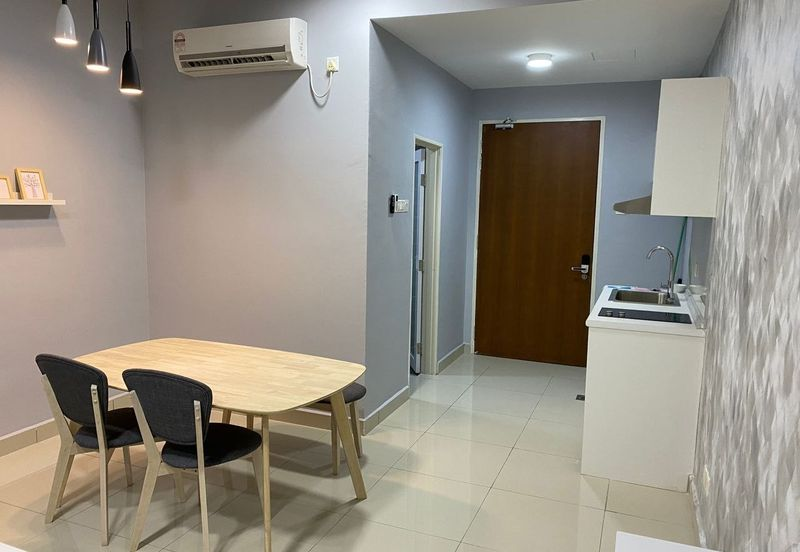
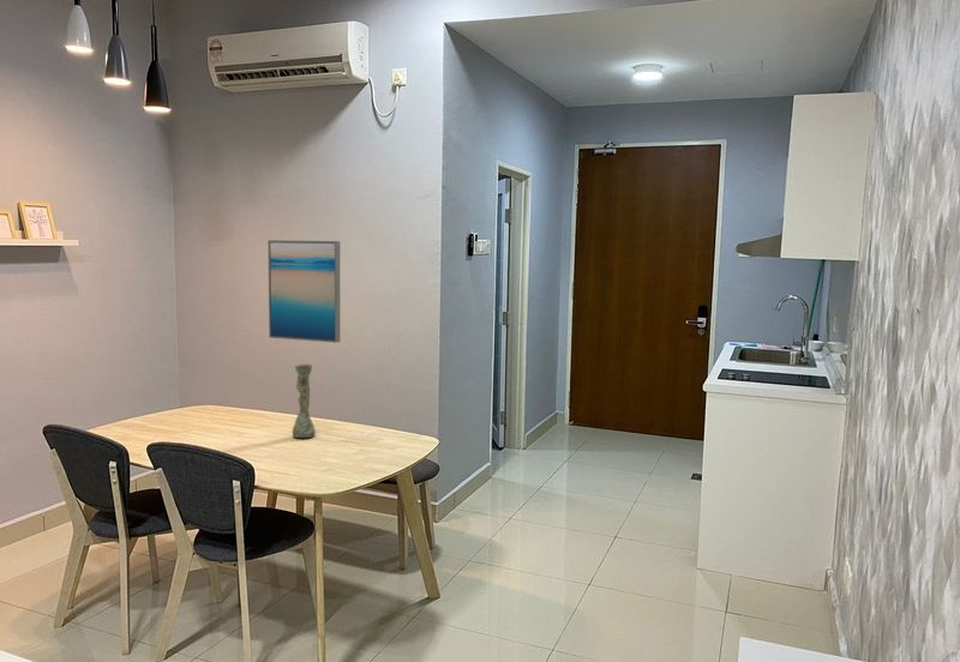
+ wall art (304, 290)
+ vase (304, 401)
